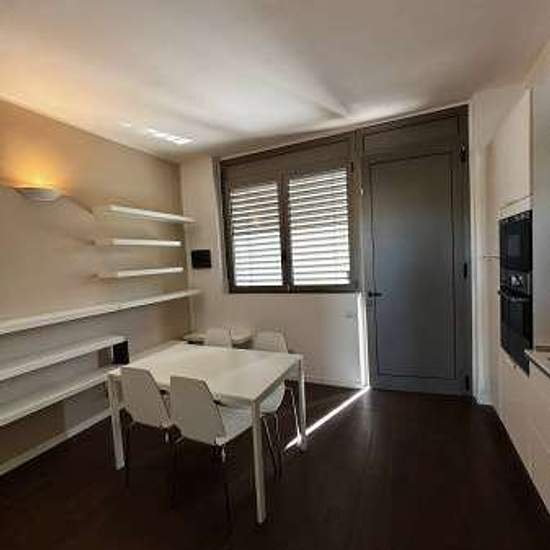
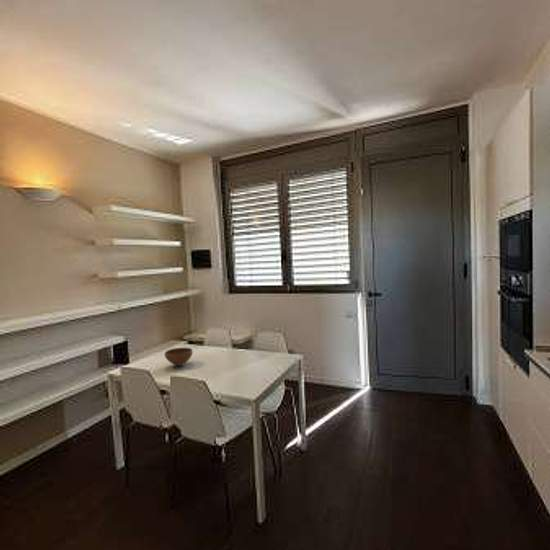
+ bowl (179, 358)
